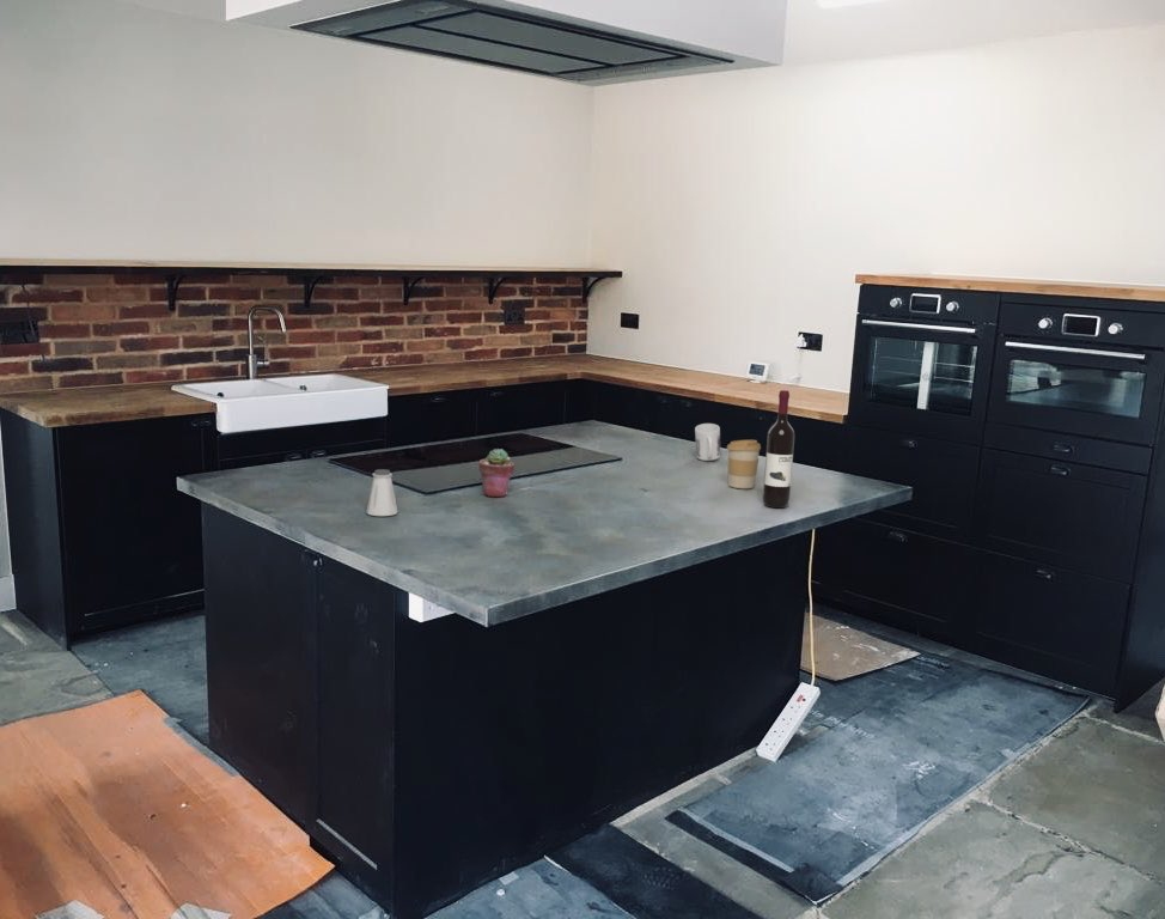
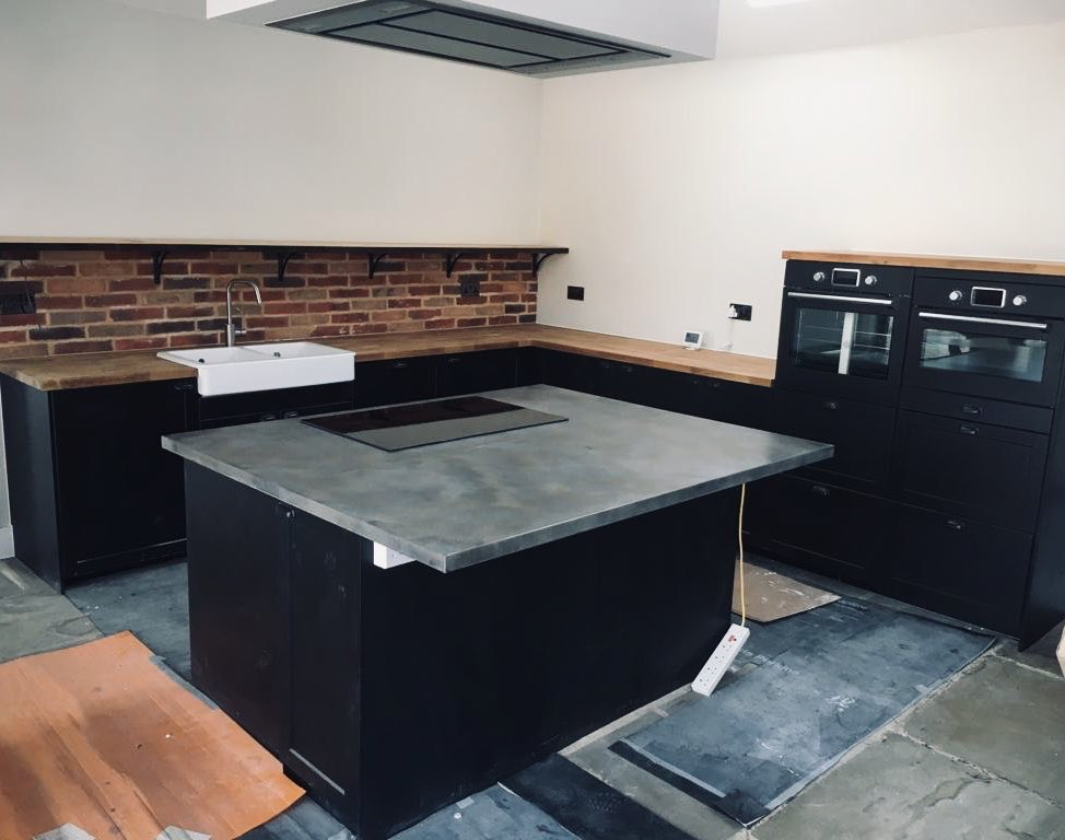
- potted succulent (496, 471)
- mug (709, 442)
- wine bottle (780, 448)
- coffee cup (742, 462)
- saltshaker (382, 491)
